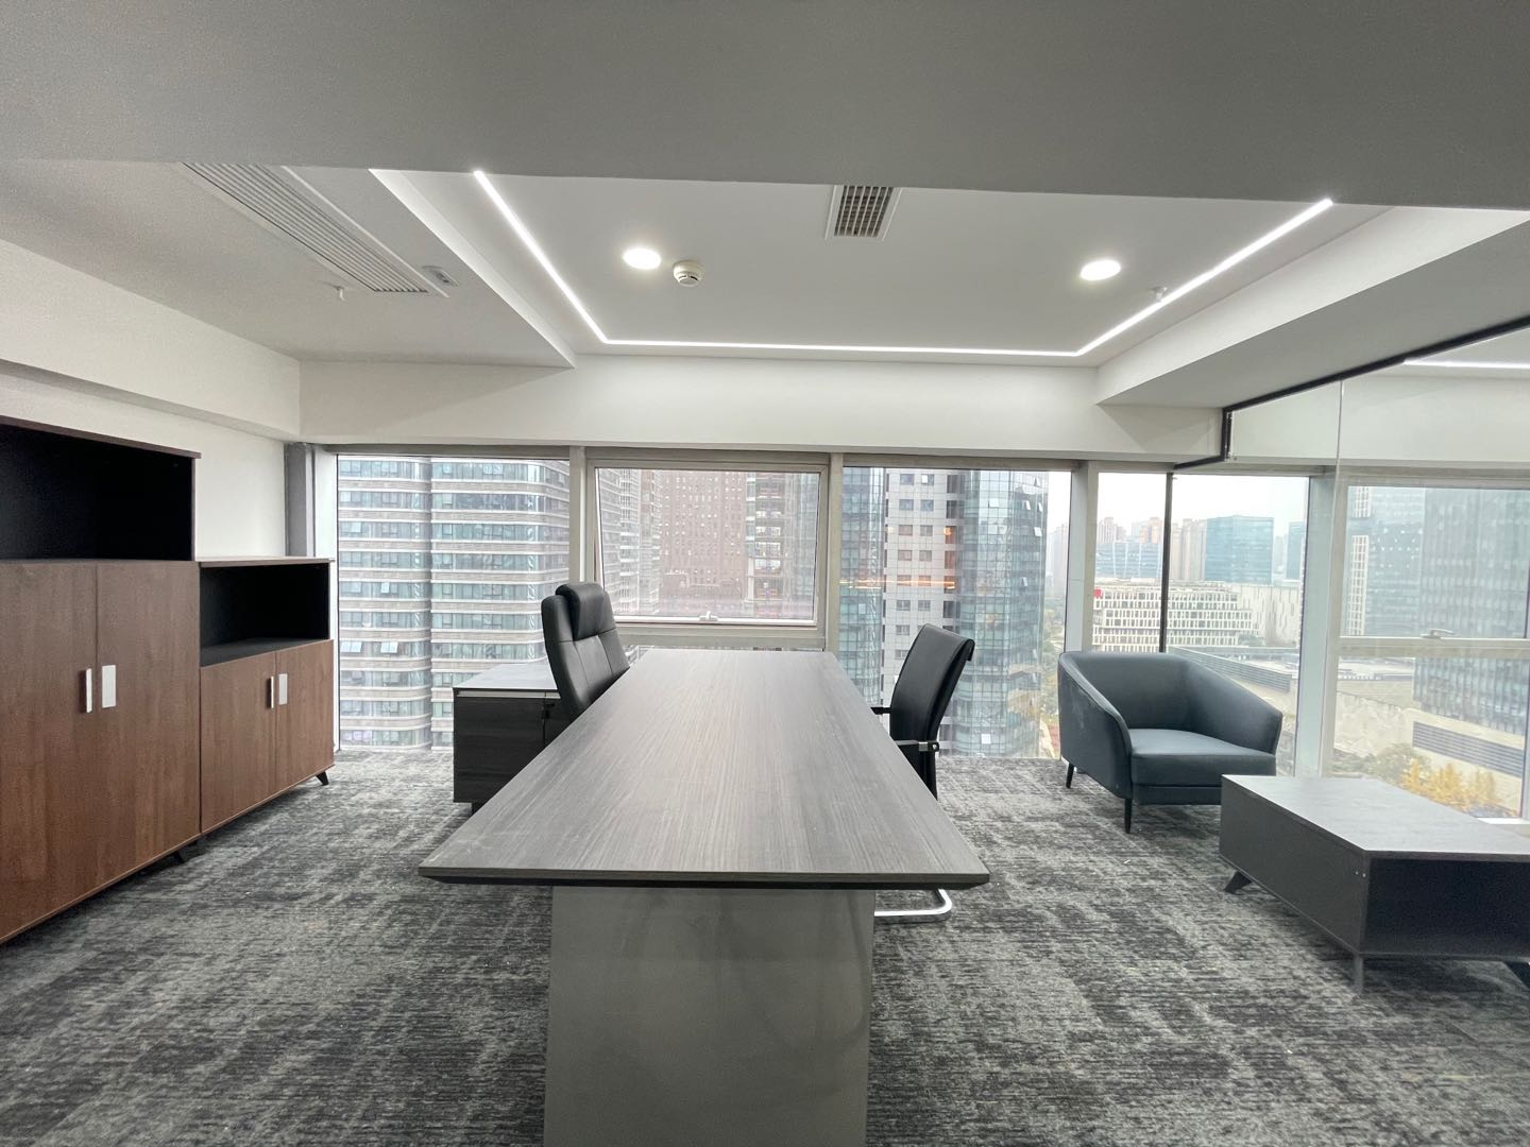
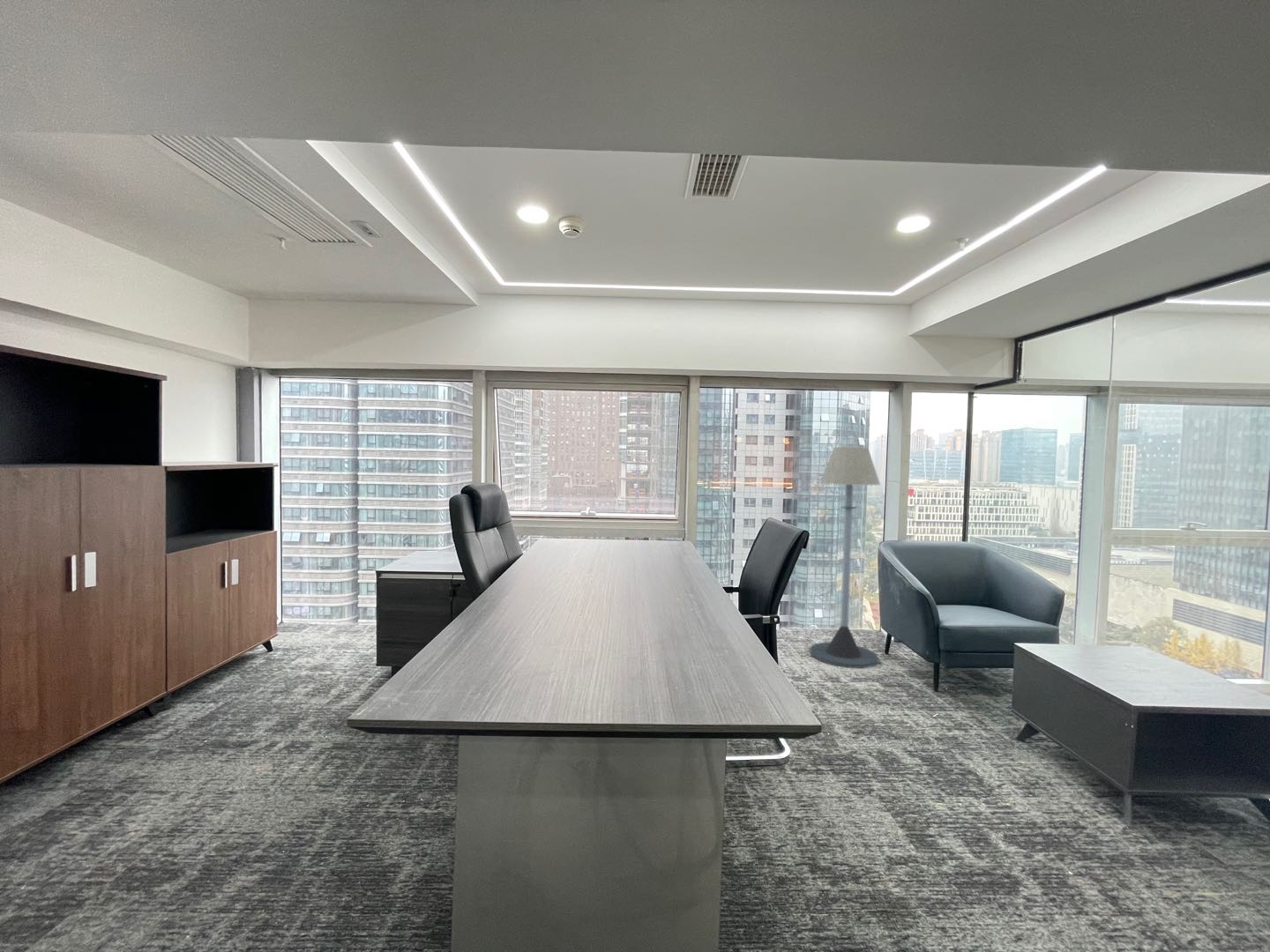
+ floor lamp (847, 552)
